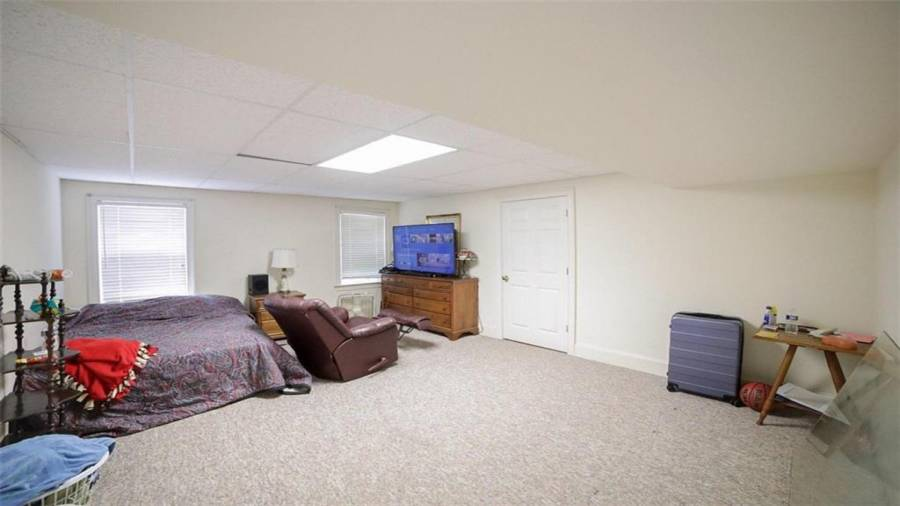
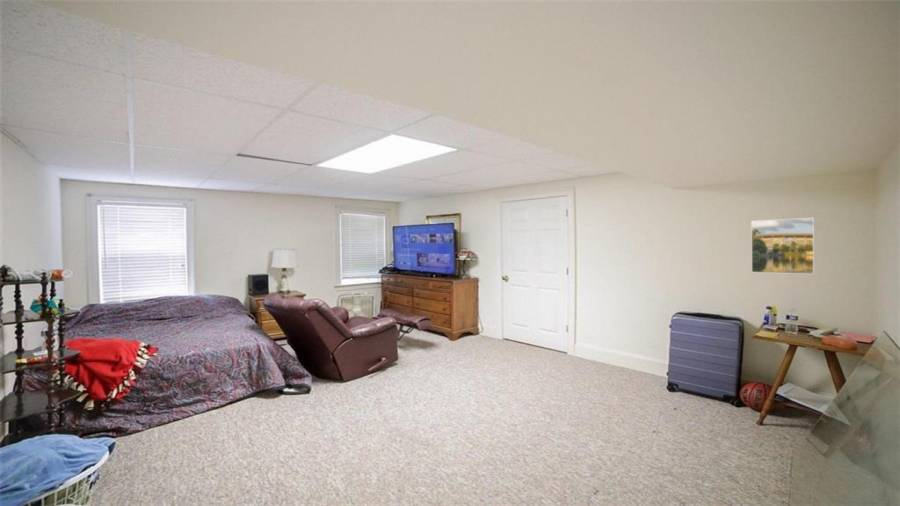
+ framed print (781, 246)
